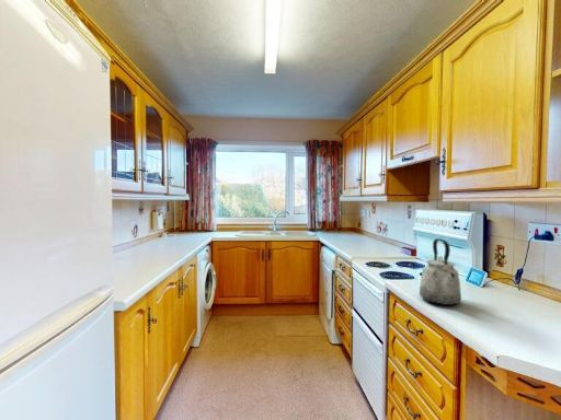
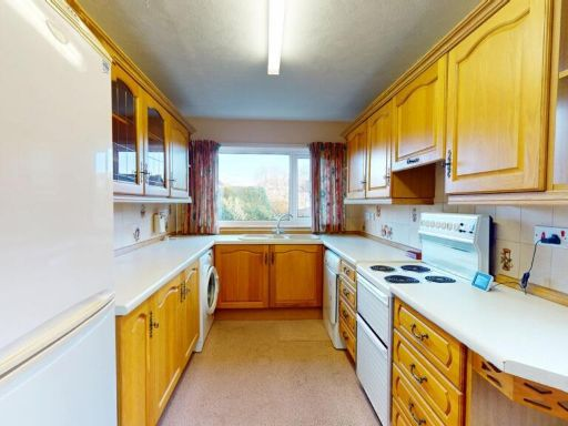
- kettle (443, 271)
